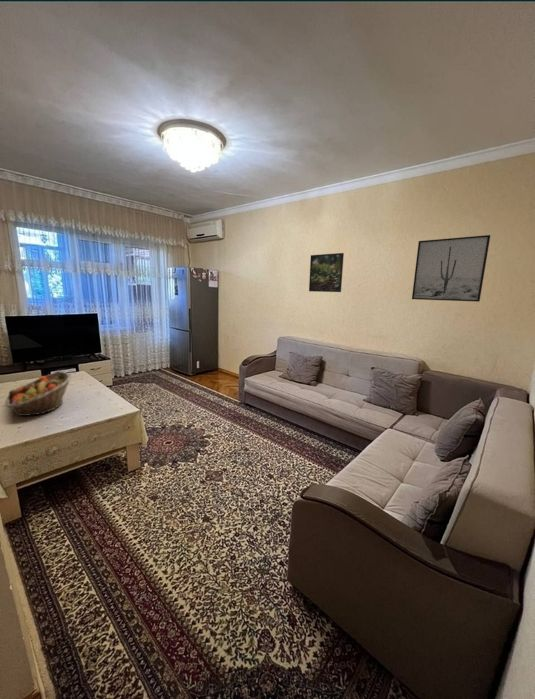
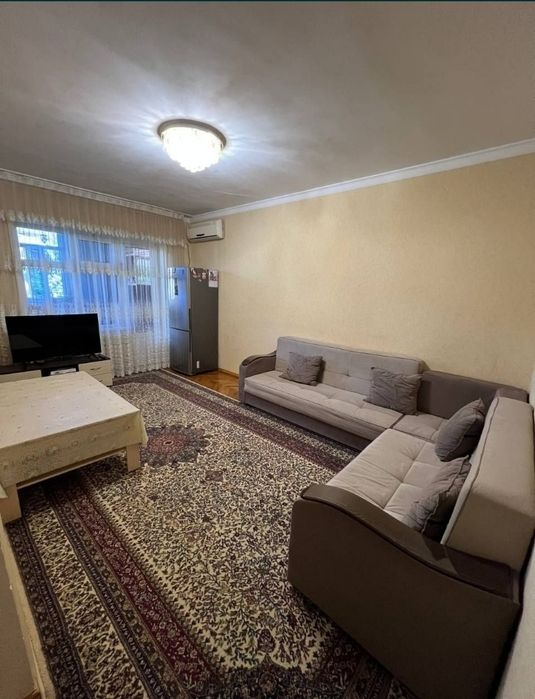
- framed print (325, 273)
- wall art (447, 270)
- fruit basket (40, 392)
